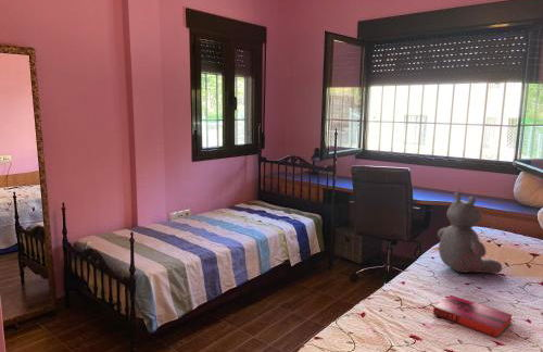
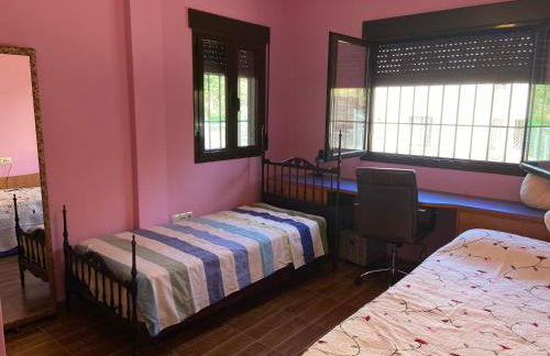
- teddy bear (470, 231)
- hardback book (471, 314)
